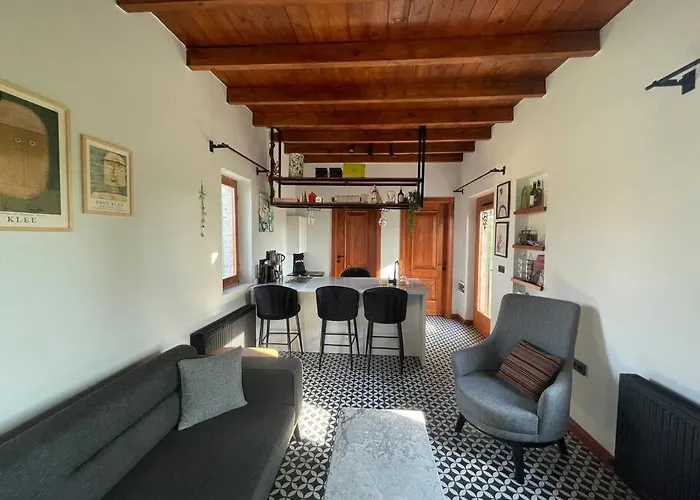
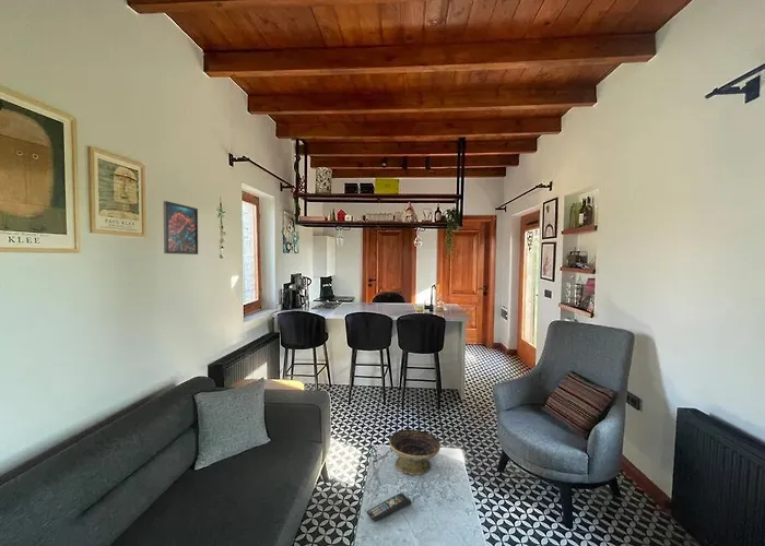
+ decorative bowl (414, 452)
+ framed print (181, 229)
+ remote control (389, 506)
